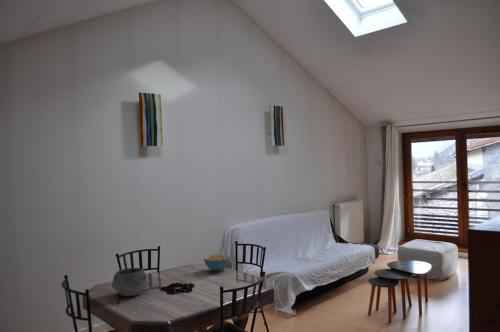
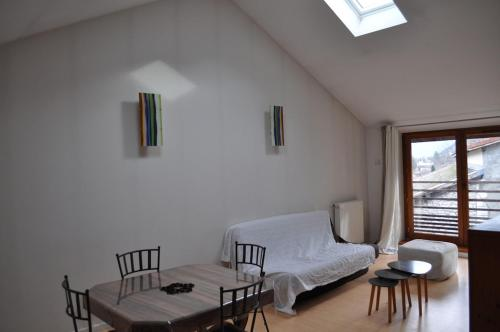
- cereal bowl (217, 263)
- bowl (130, 282)
